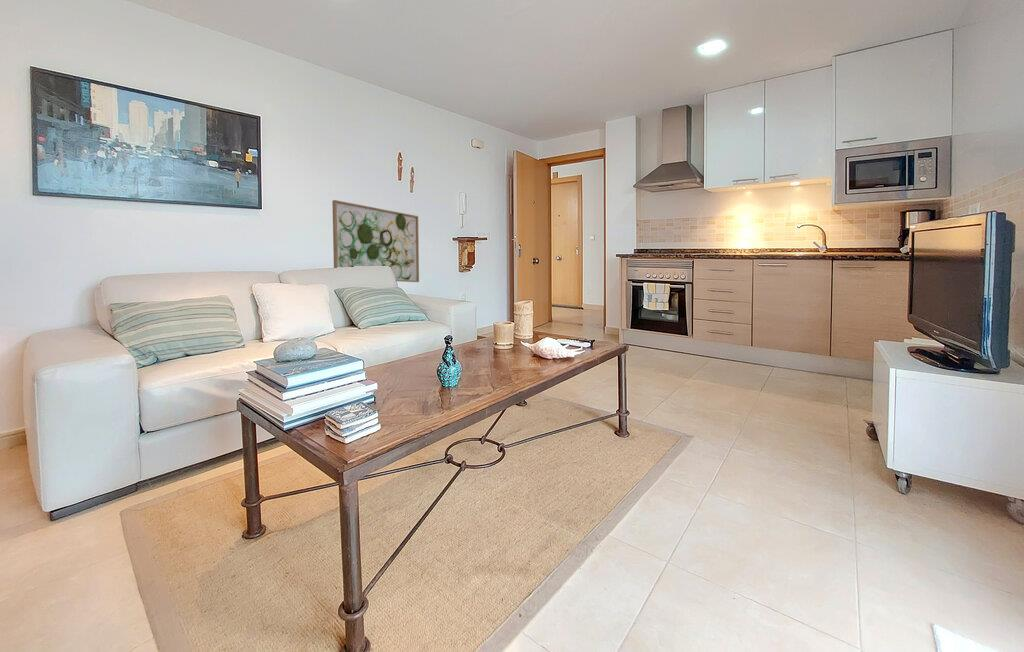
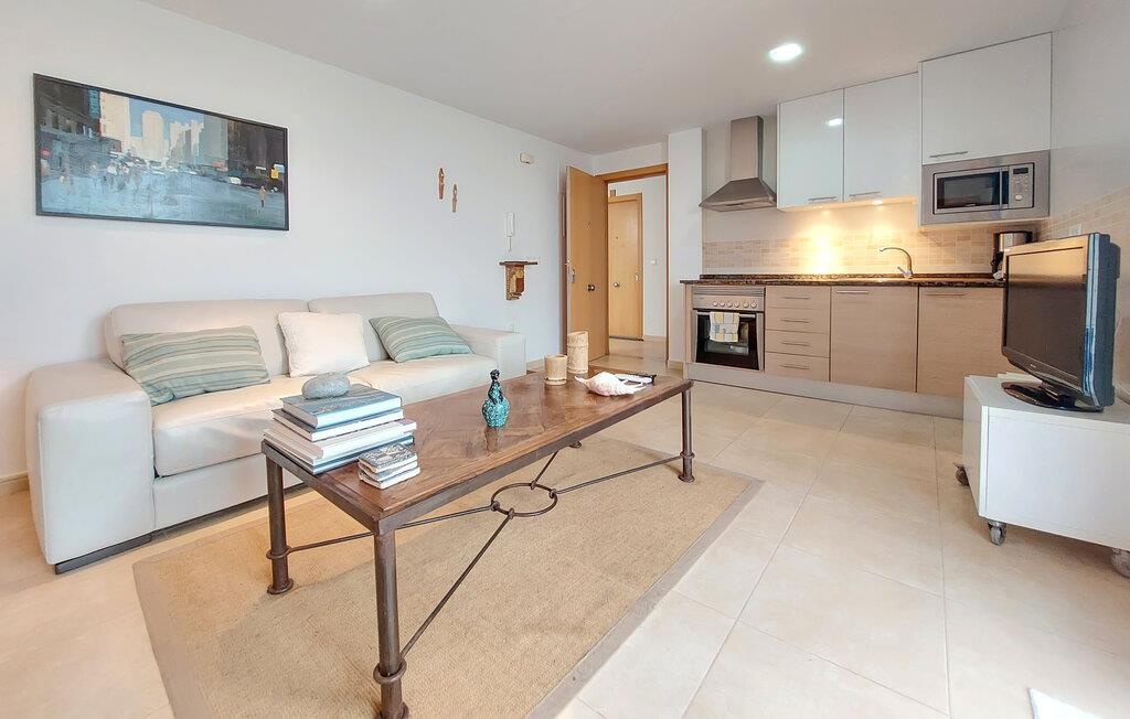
- wall art (380, 244)
